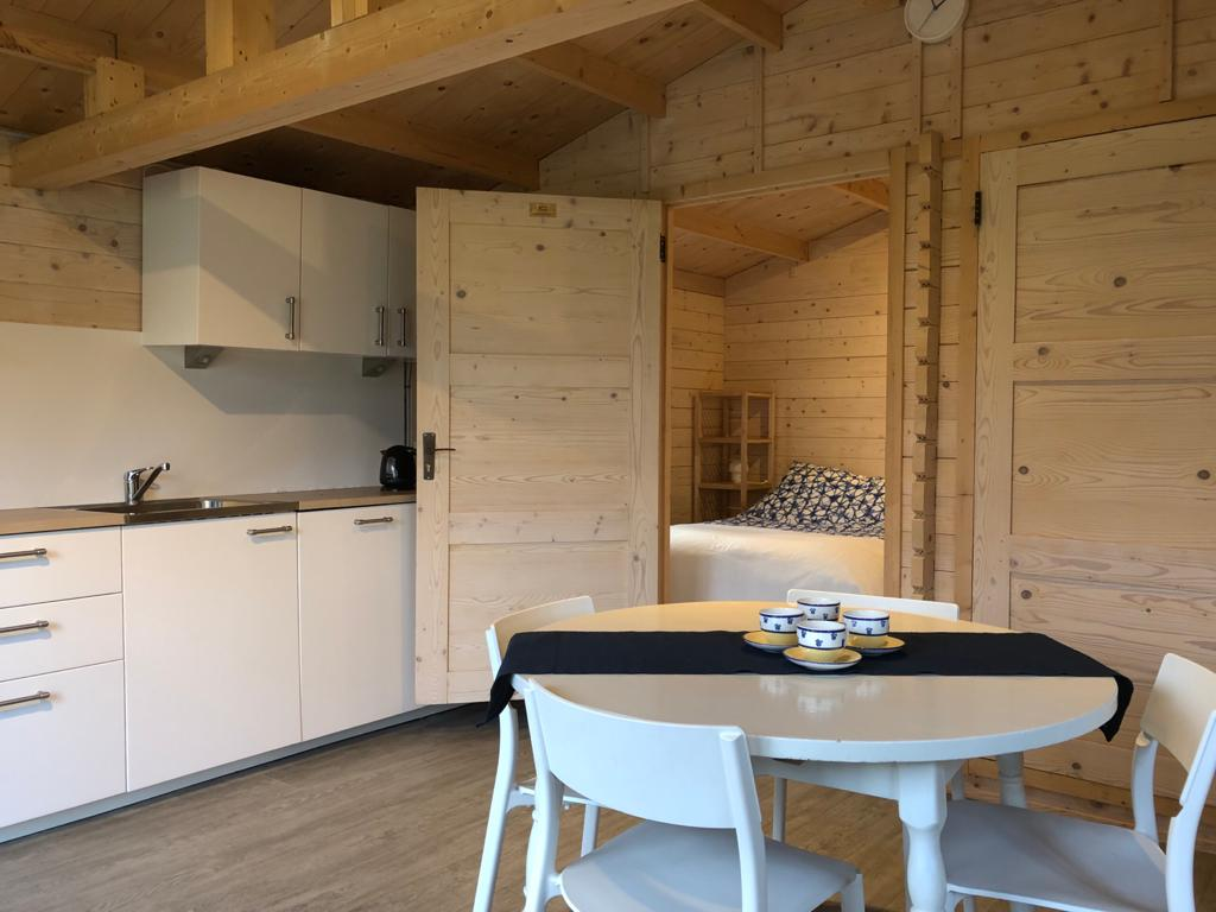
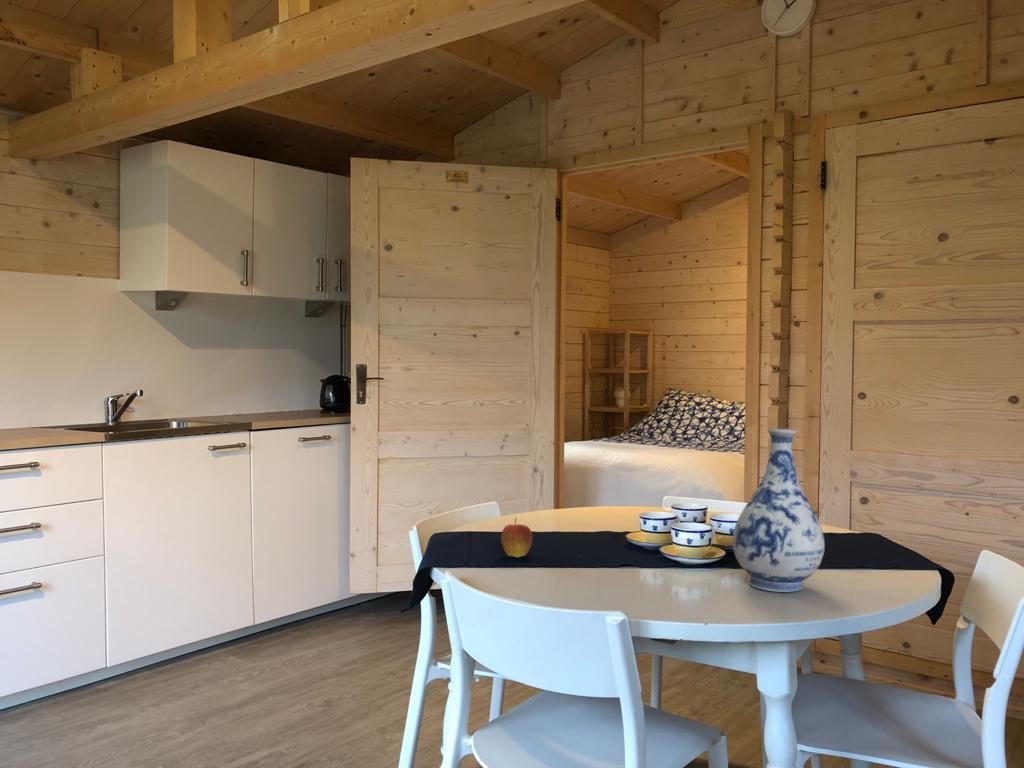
+ fruit (516, 537)
+ vase (778, 507)
